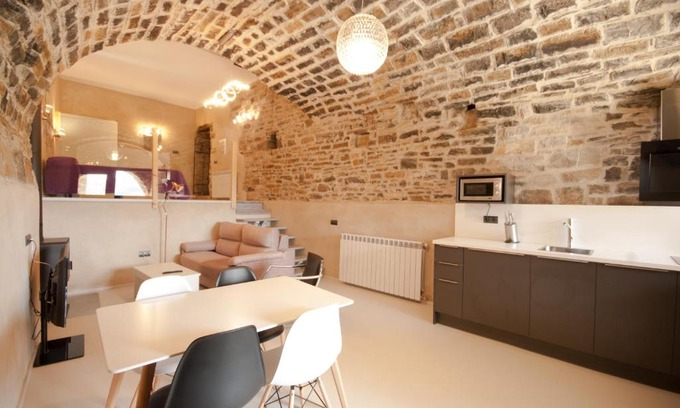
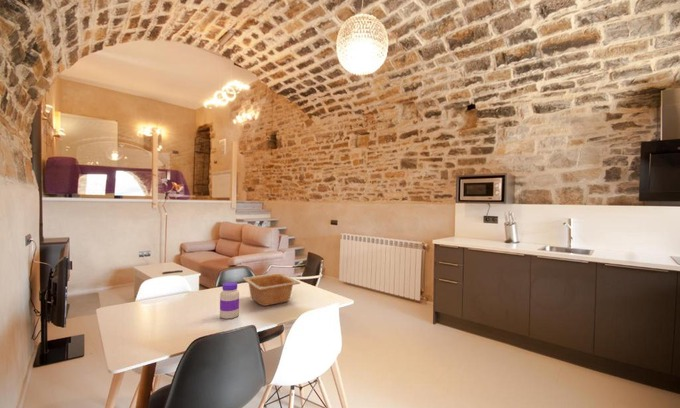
+ jar (229, 299)
+ serving bowl (270, 289)
